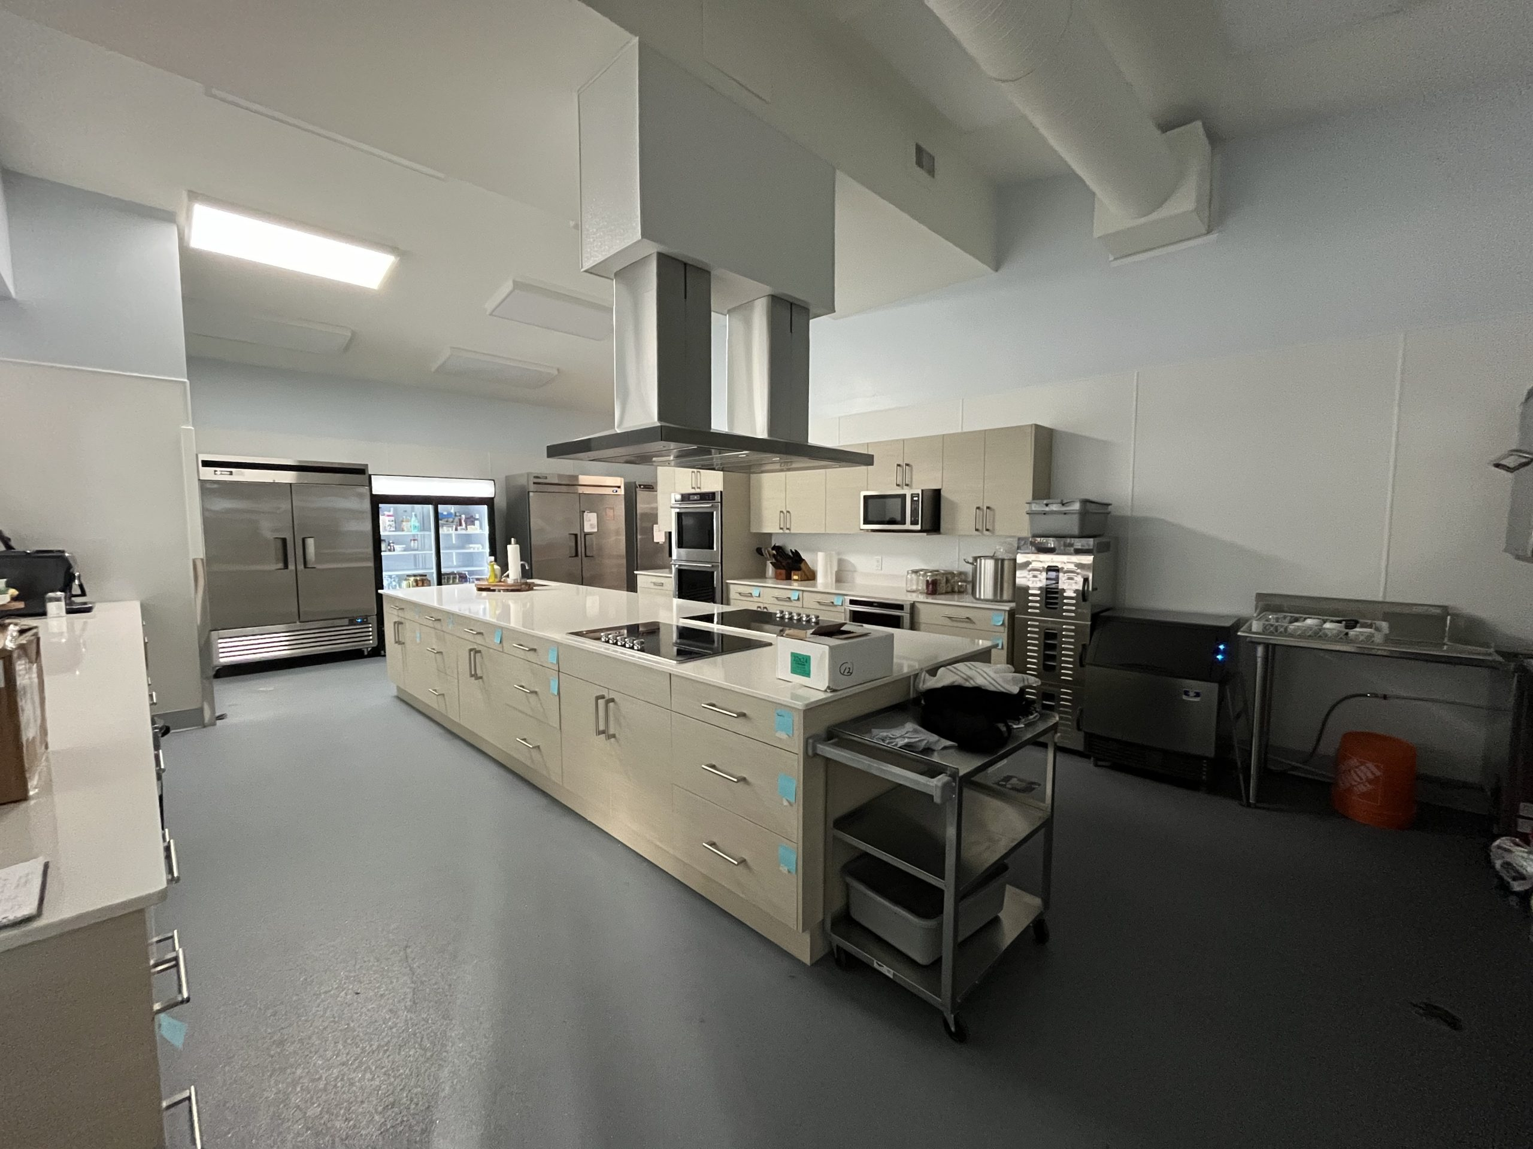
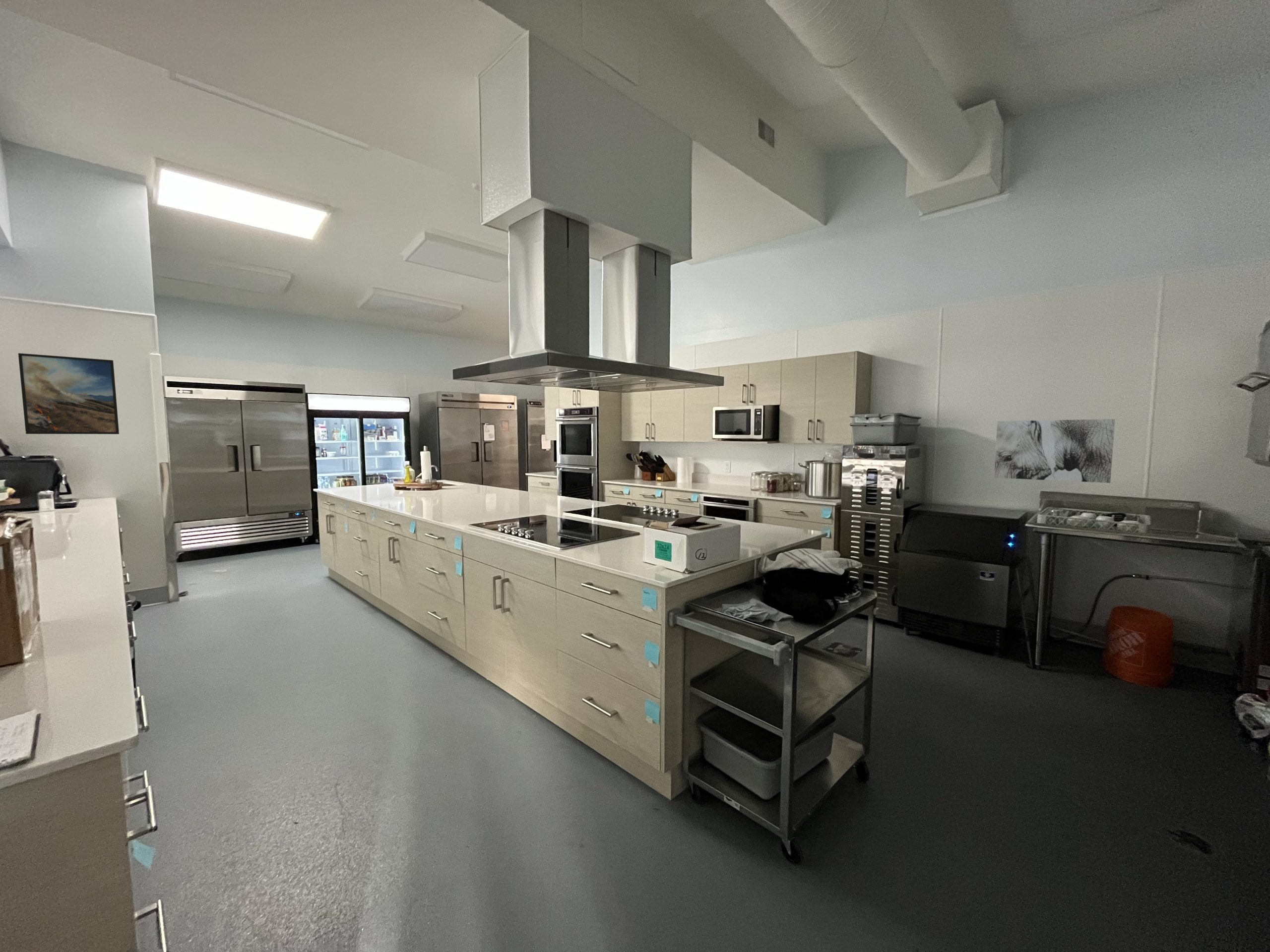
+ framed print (71, 396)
+ wall art (1051, 450)
